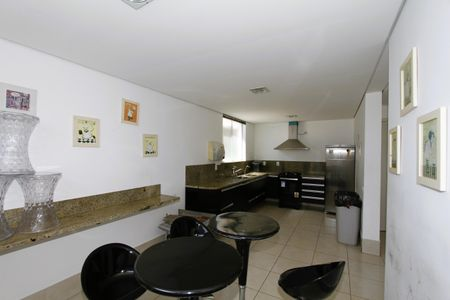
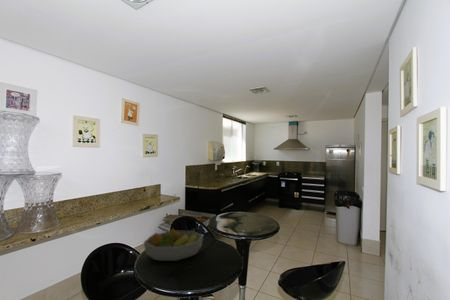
+ fruit bowl (174, 242)
